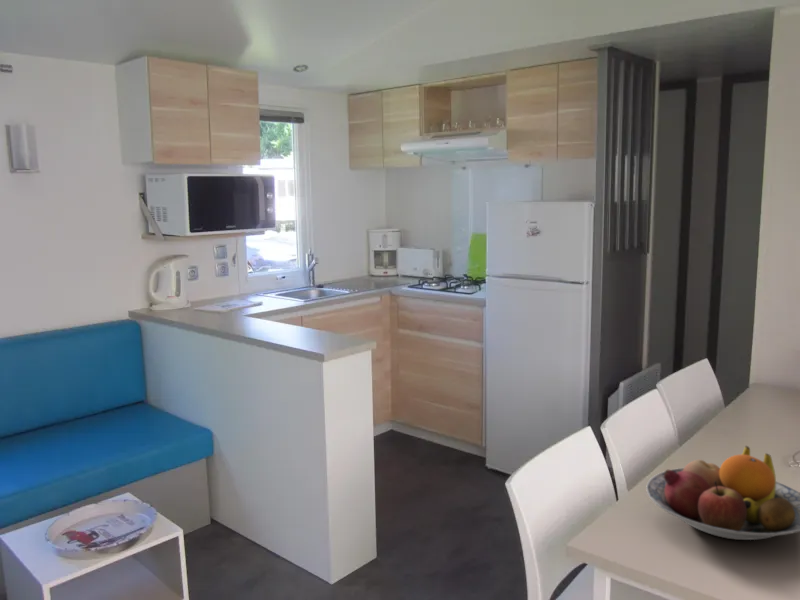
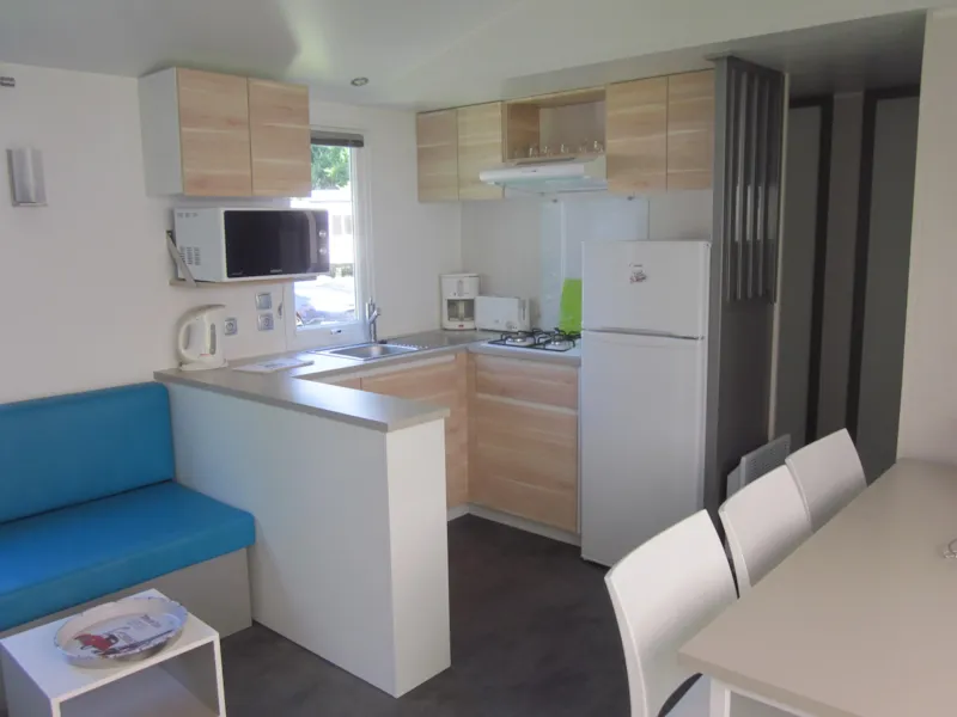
- fruit bowl (728, 491)
